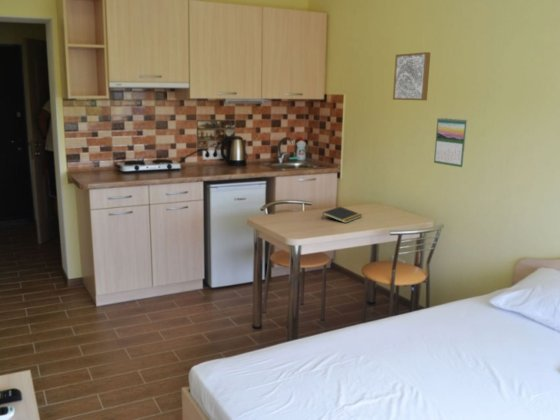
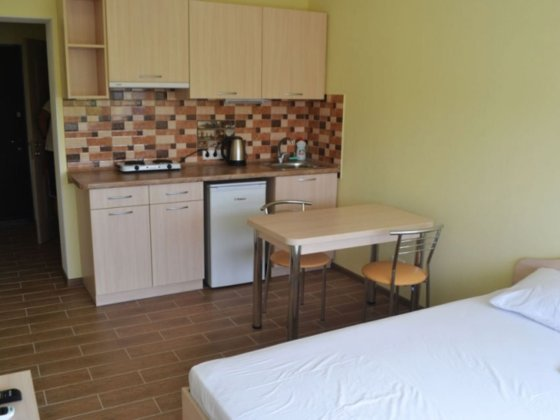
- notepad (342, 214)
- calendar (450, 141)
- wall art (410, 77)
